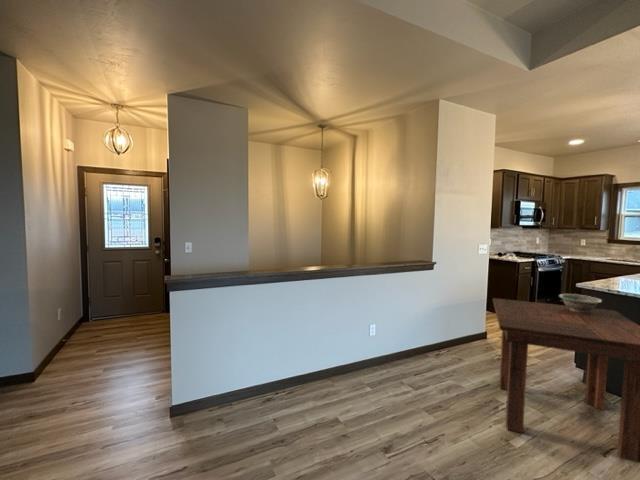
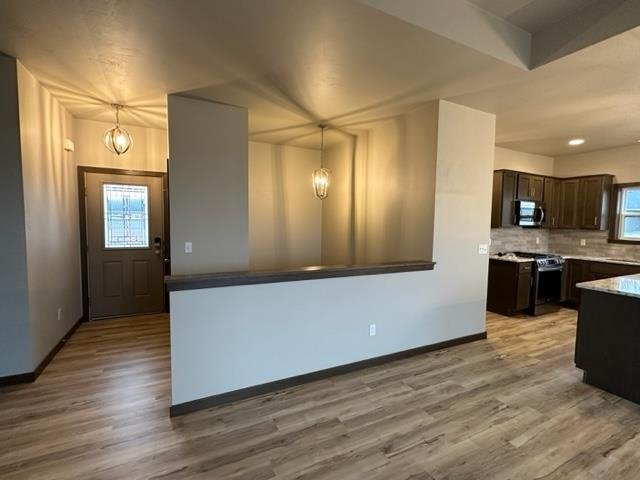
- decorative bowl (579, 303)
- dining table (560, 349)
